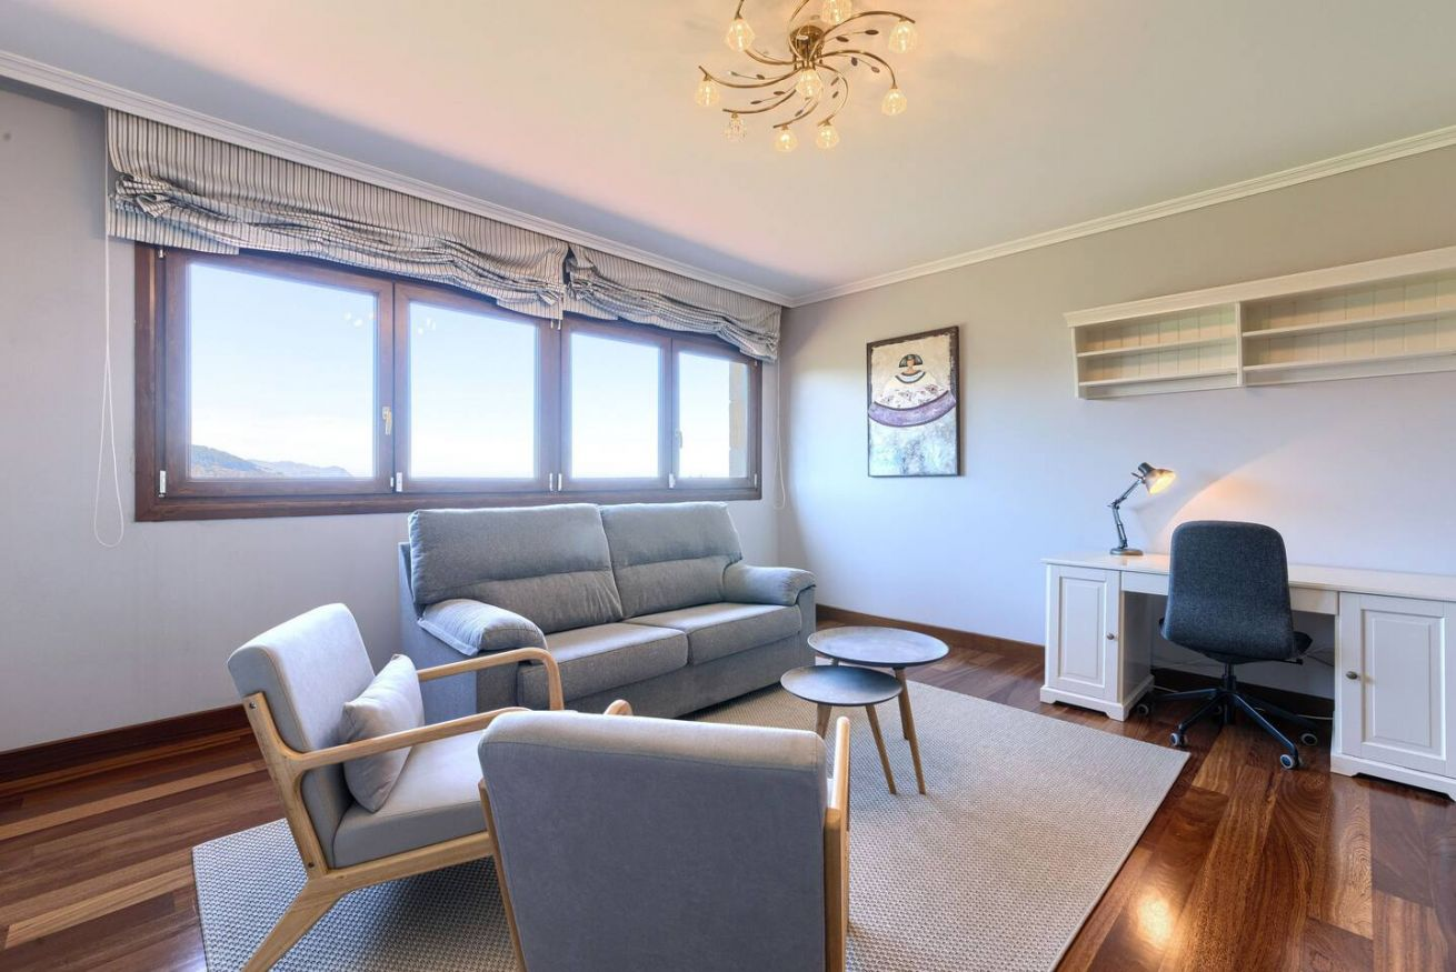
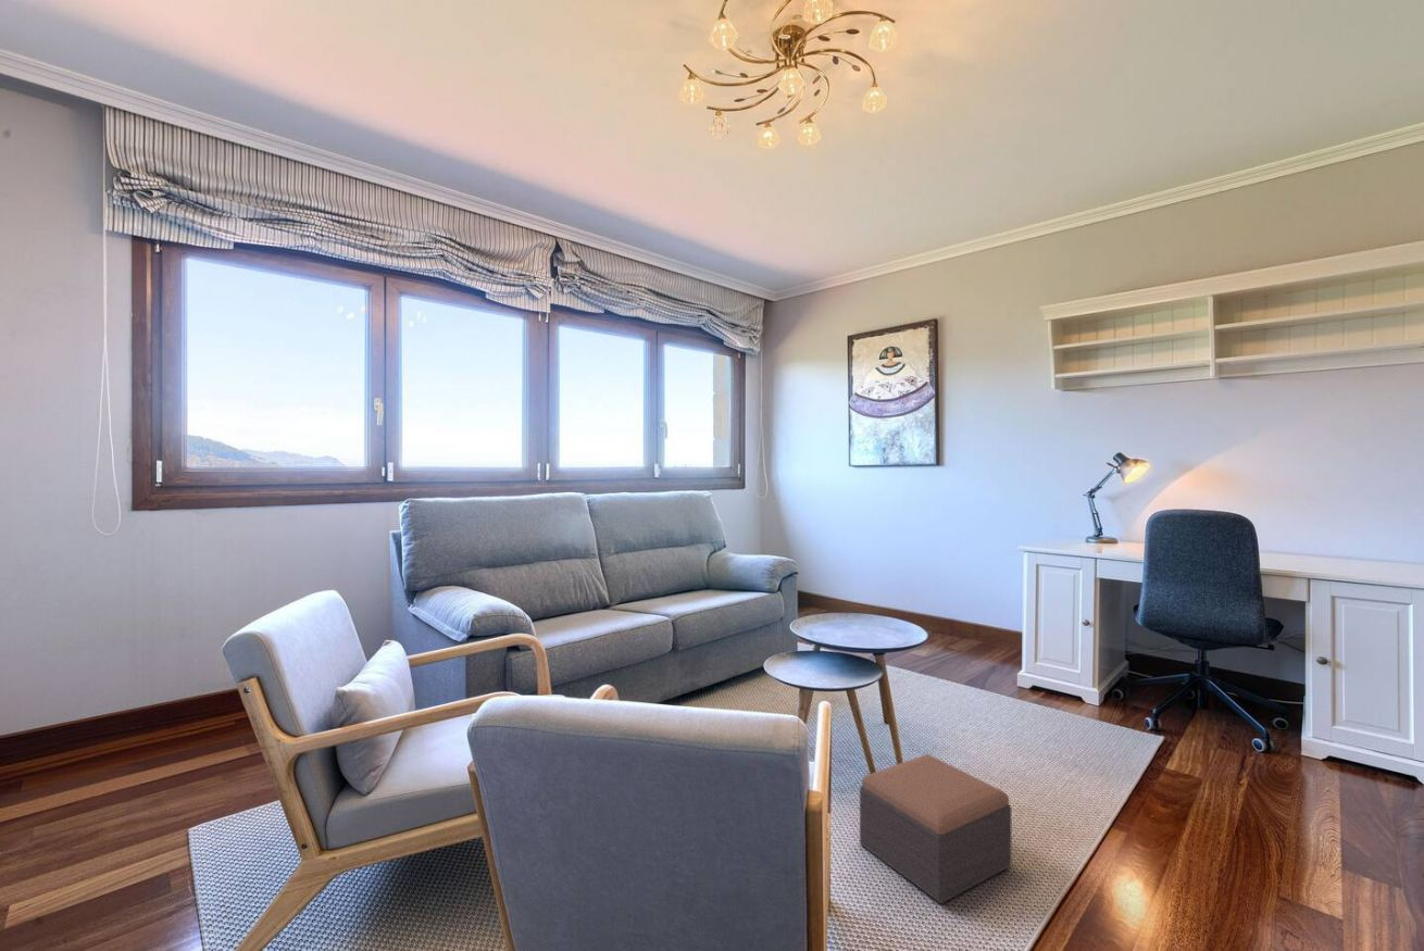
+ footstool (933, 817)
